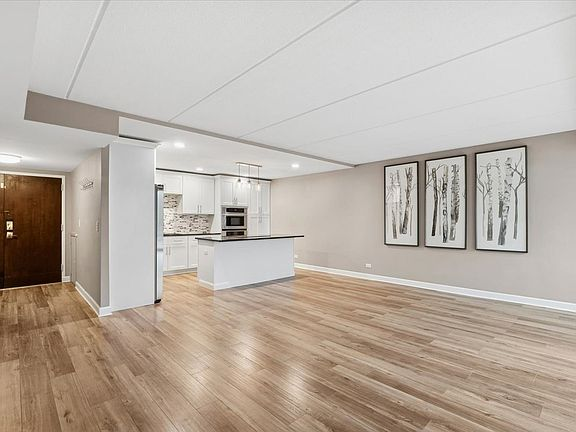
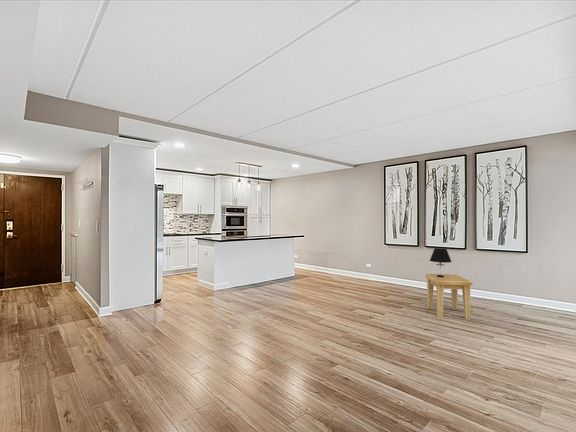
+ table lamp (440, 262)
+ side table (443, 295)
